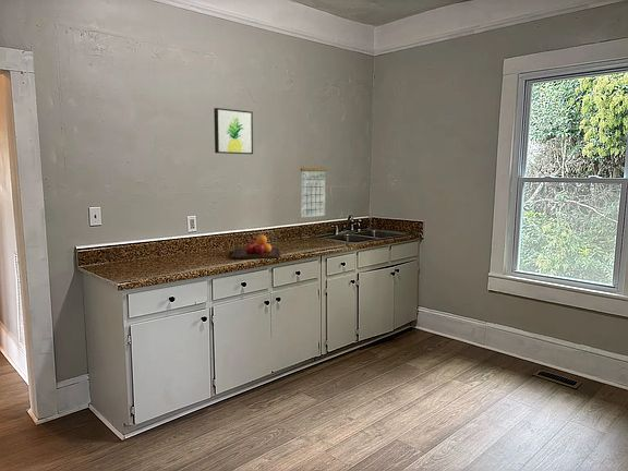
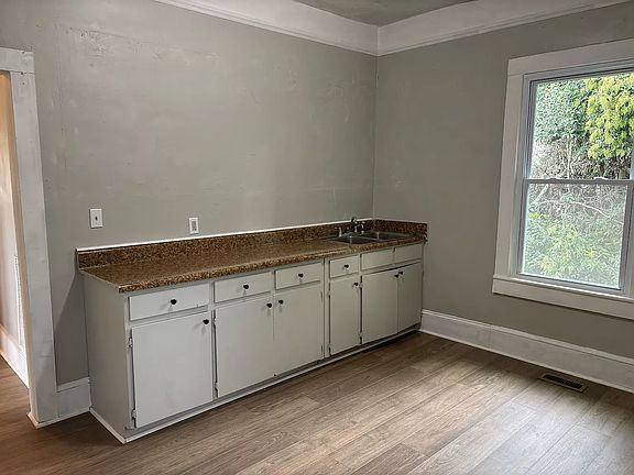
- calendar (313, 186)
- chopping board (256, 244)
- wall art (233, 132)
